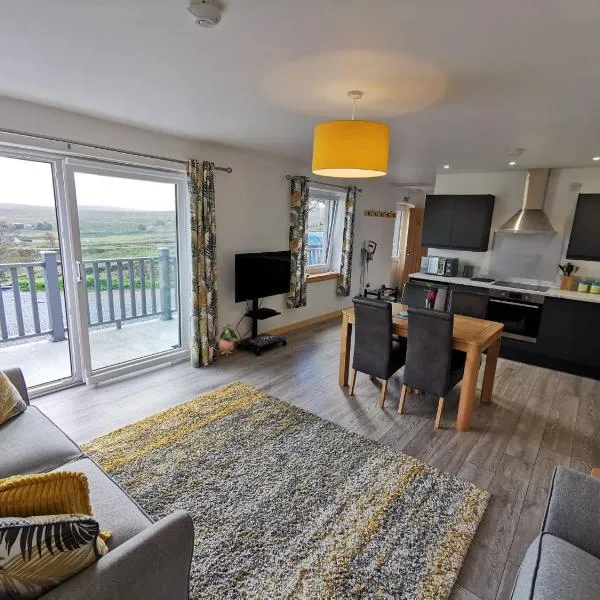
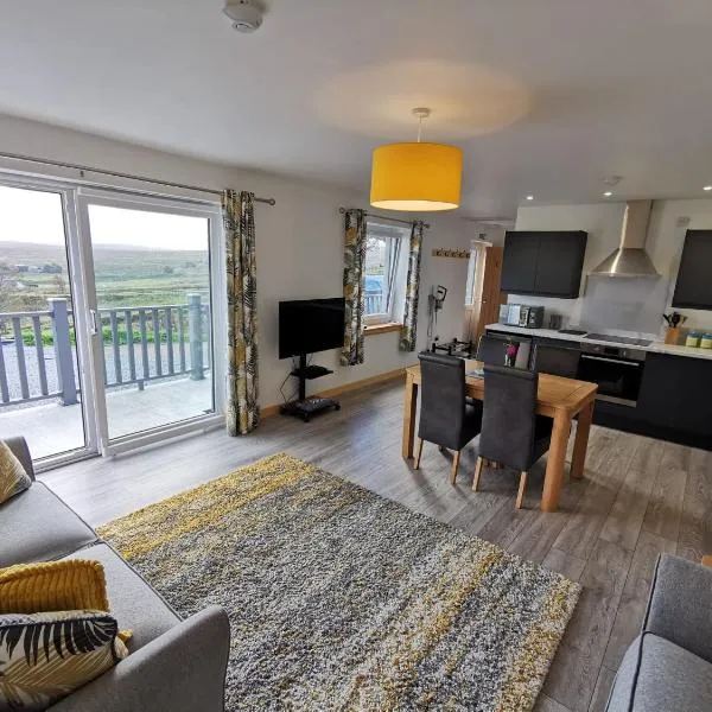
- potted plant (228, 339)
